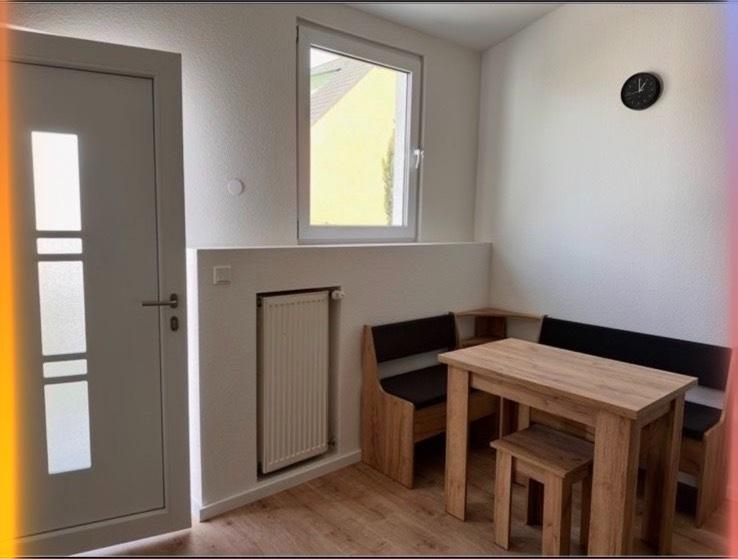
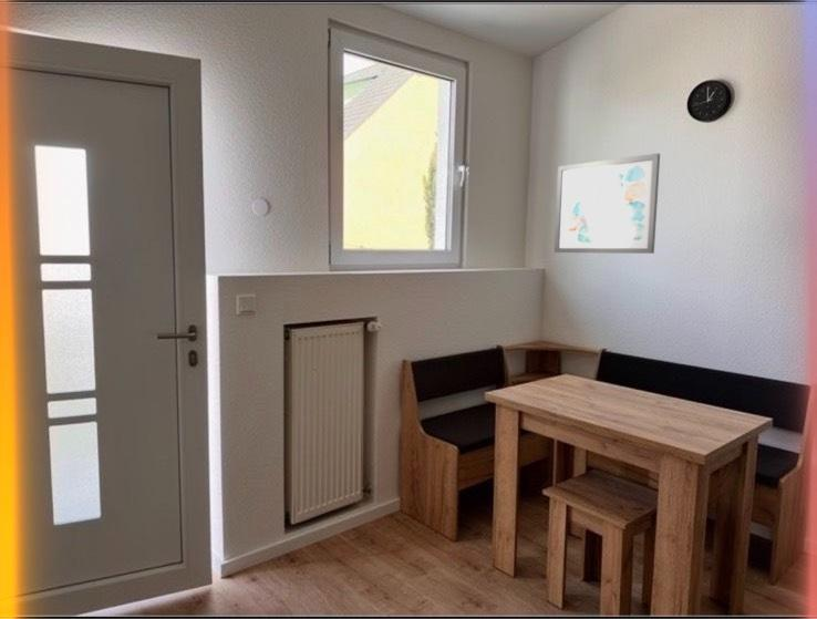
+ wall art (602, 207)
